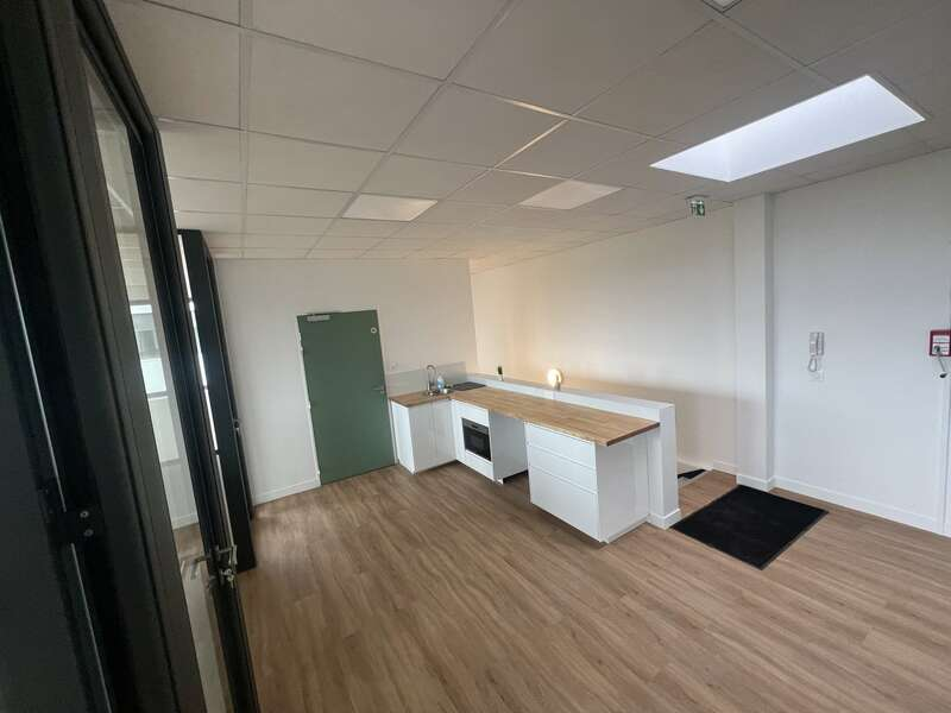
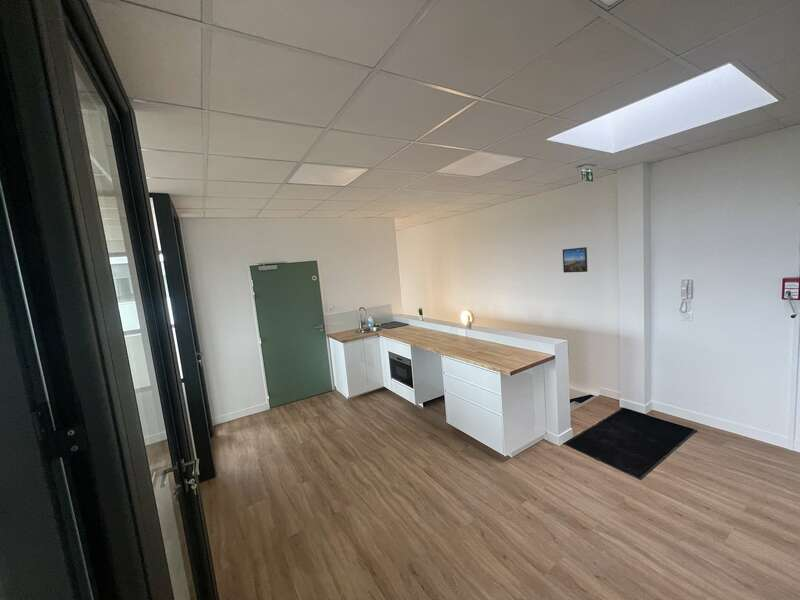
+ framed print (574, 260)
